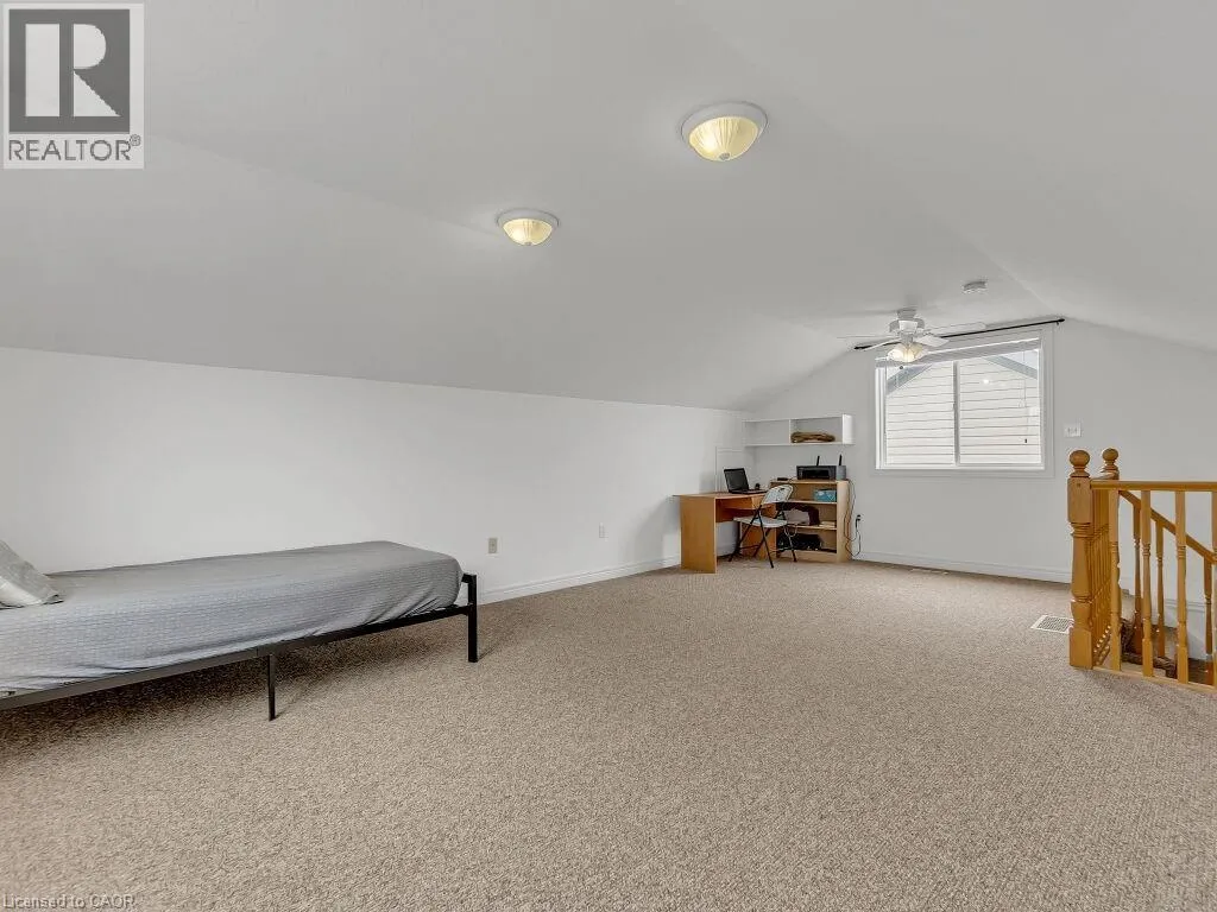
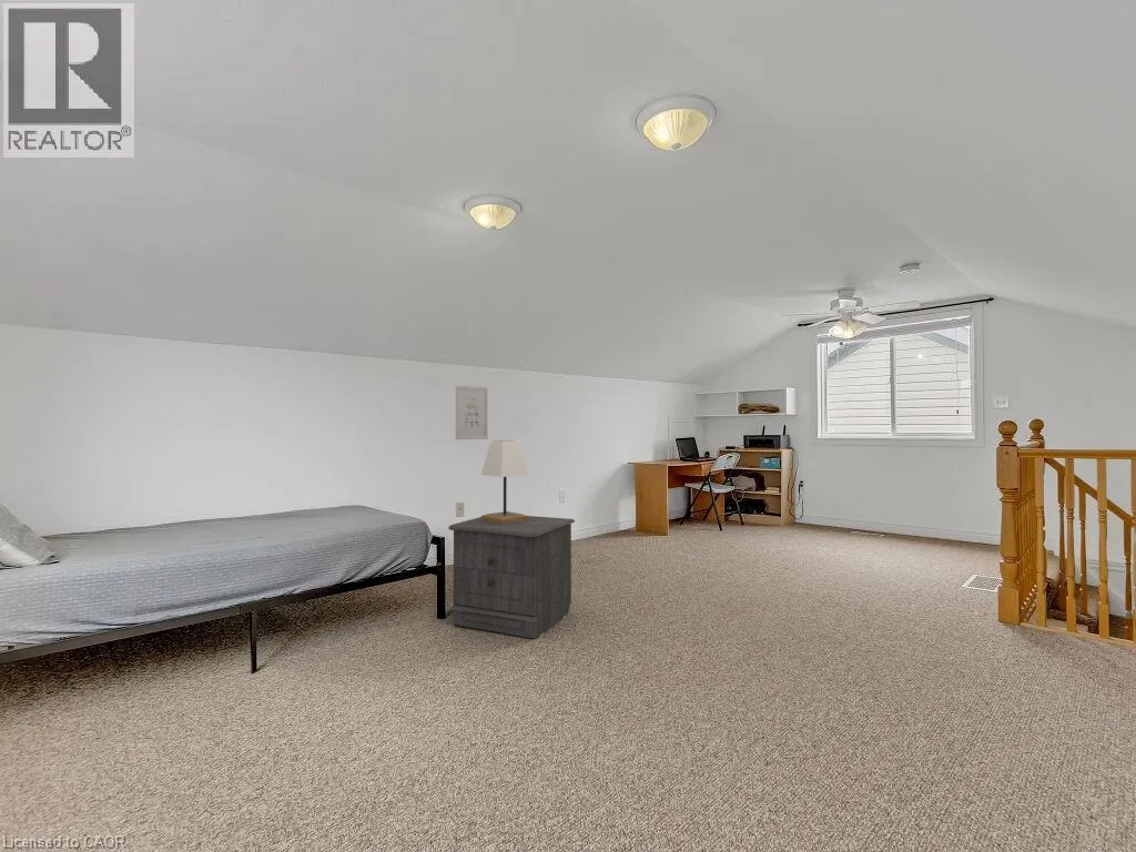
+ wall art (471, 413)
+ lamp (505, 479)
+ nightstand (511, 570)
